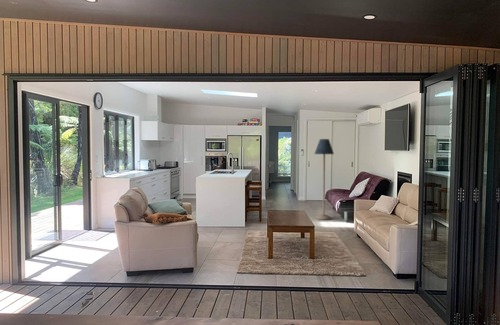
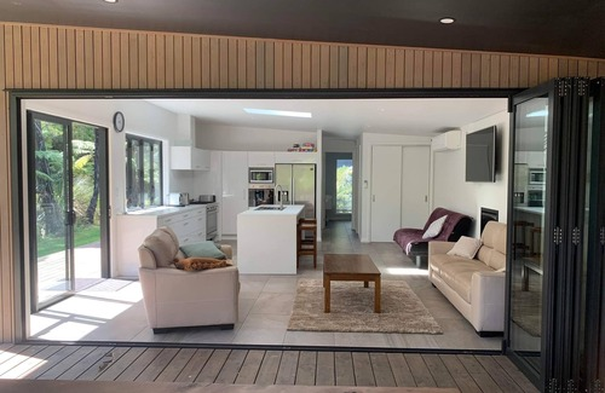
- floor lamp (323, 178)
